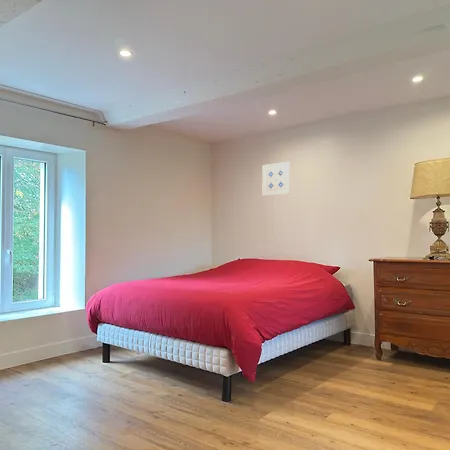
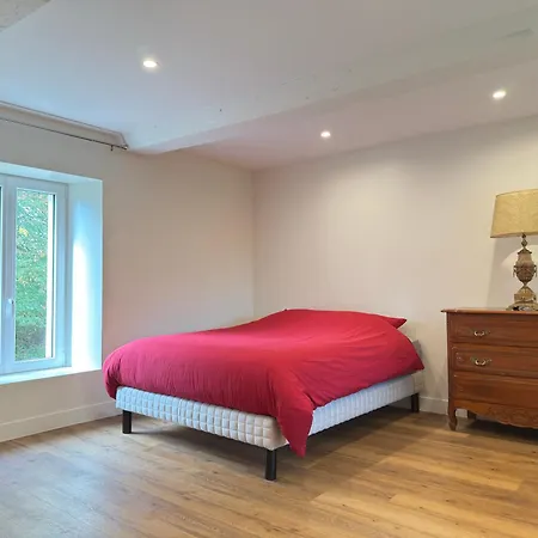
- wall art (276, 179)
